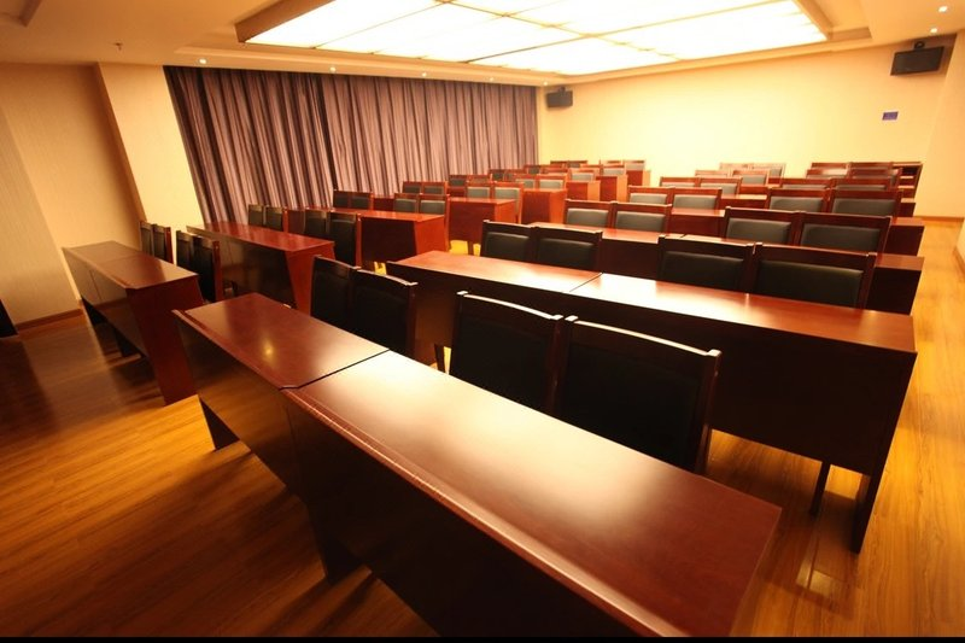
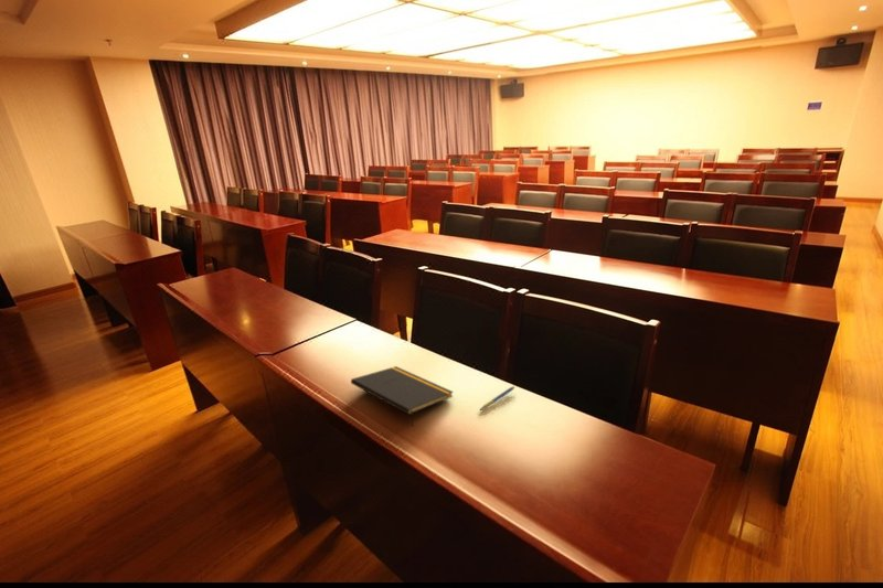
+ notepad (401, 387)
+ pen (497, 398)
